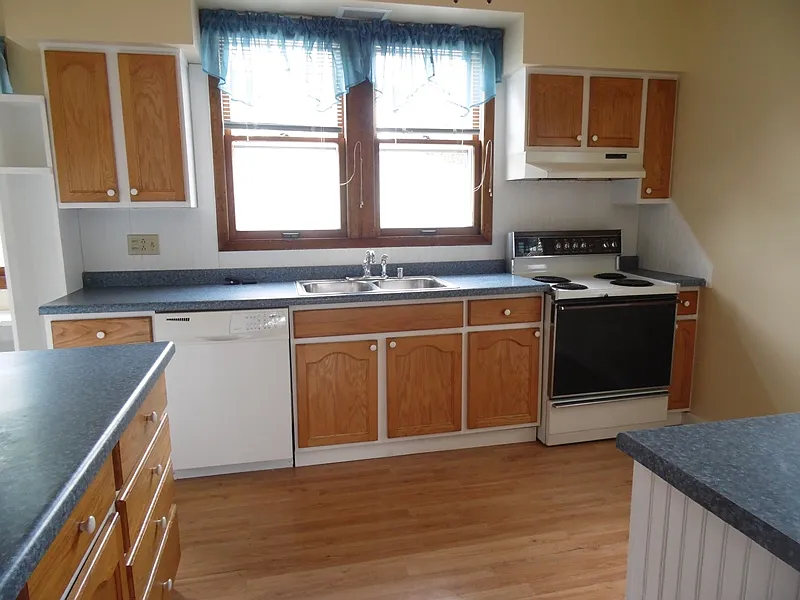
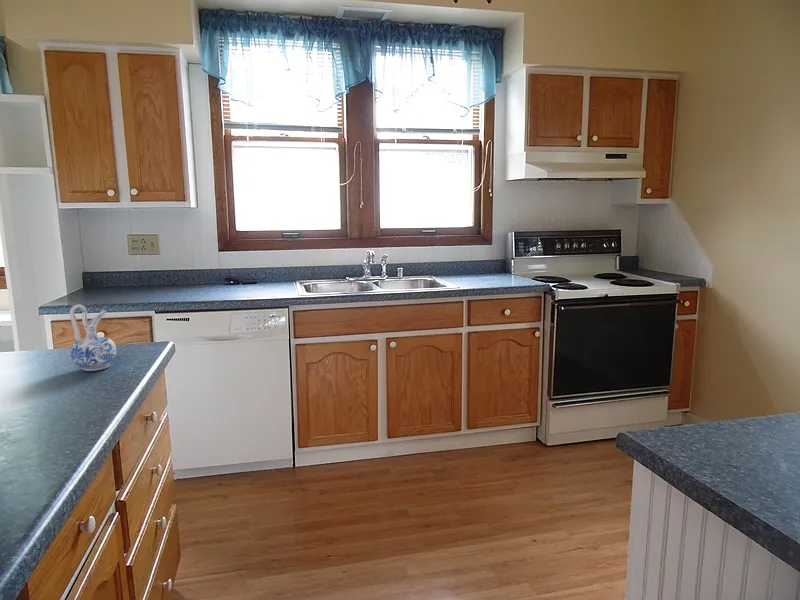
+ ceramic pitcher (92, 335)
